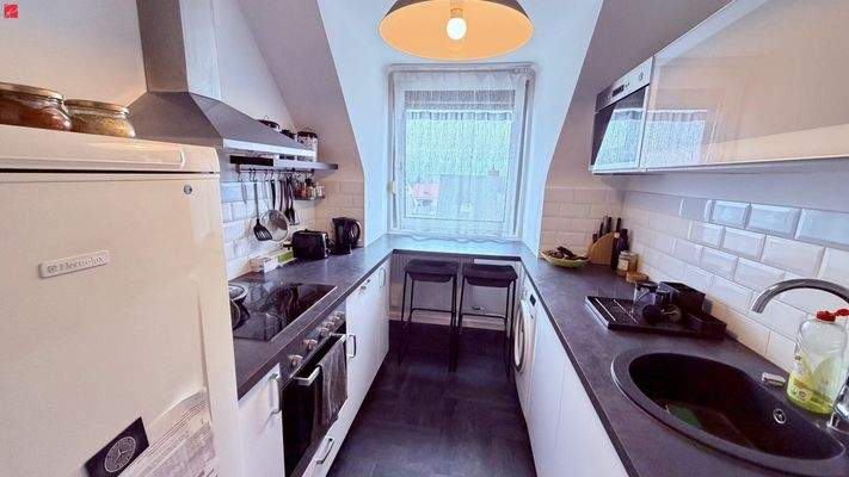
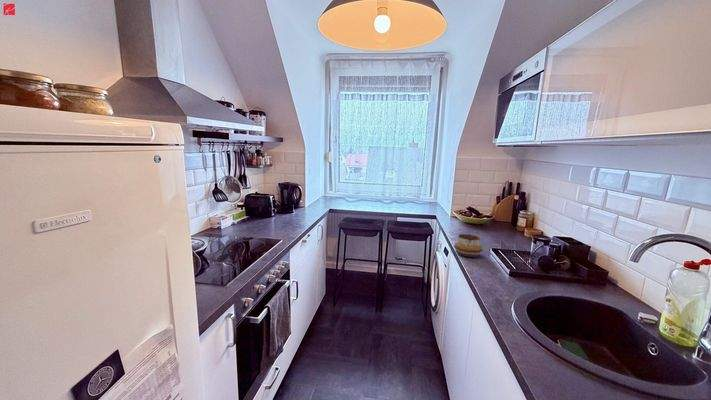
+ decorative bowl (468, 245)
